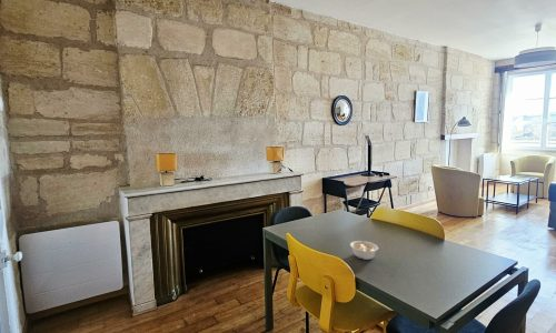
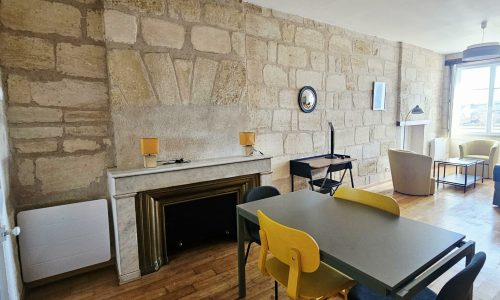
- legume (363, 249)
